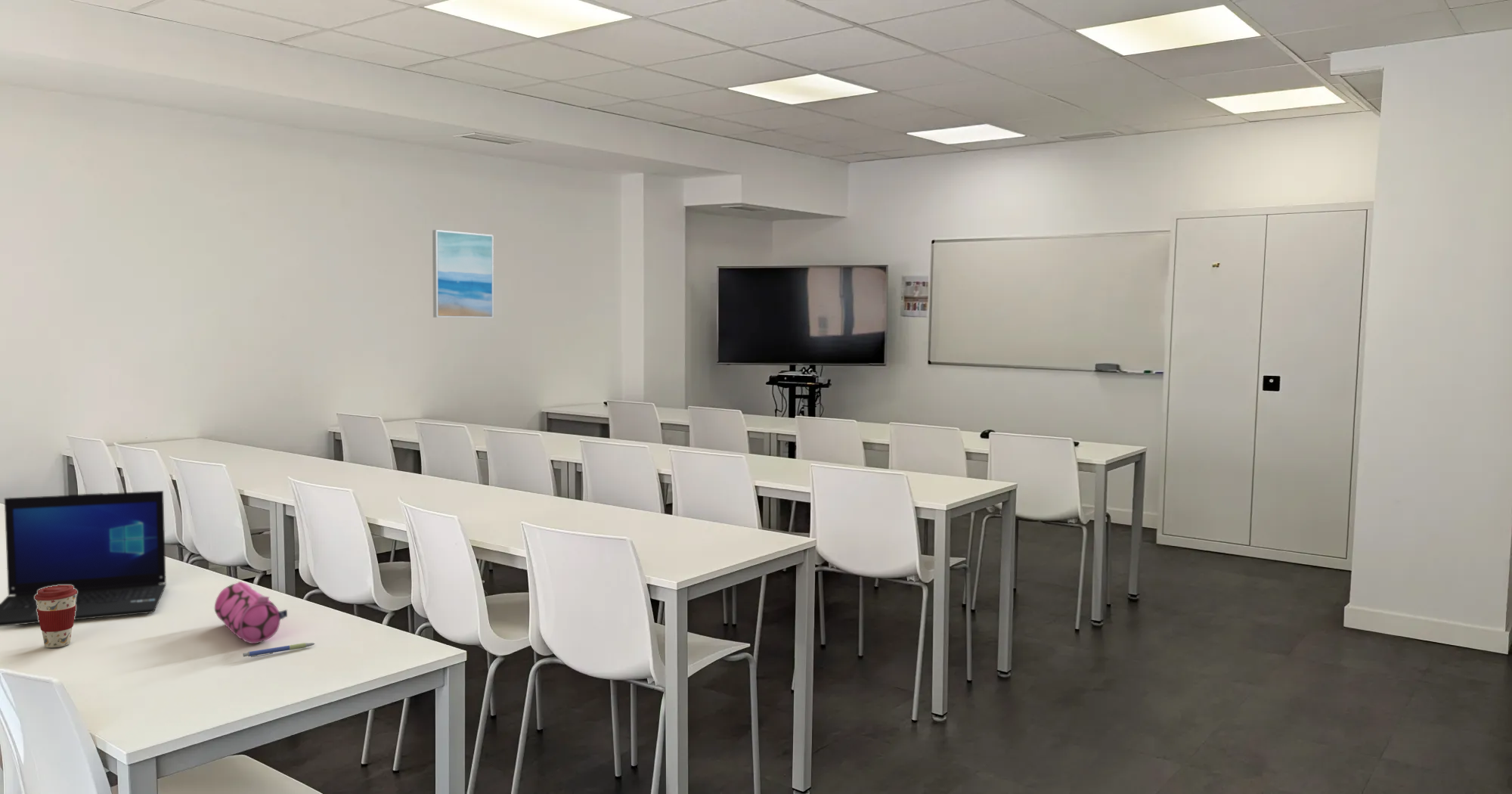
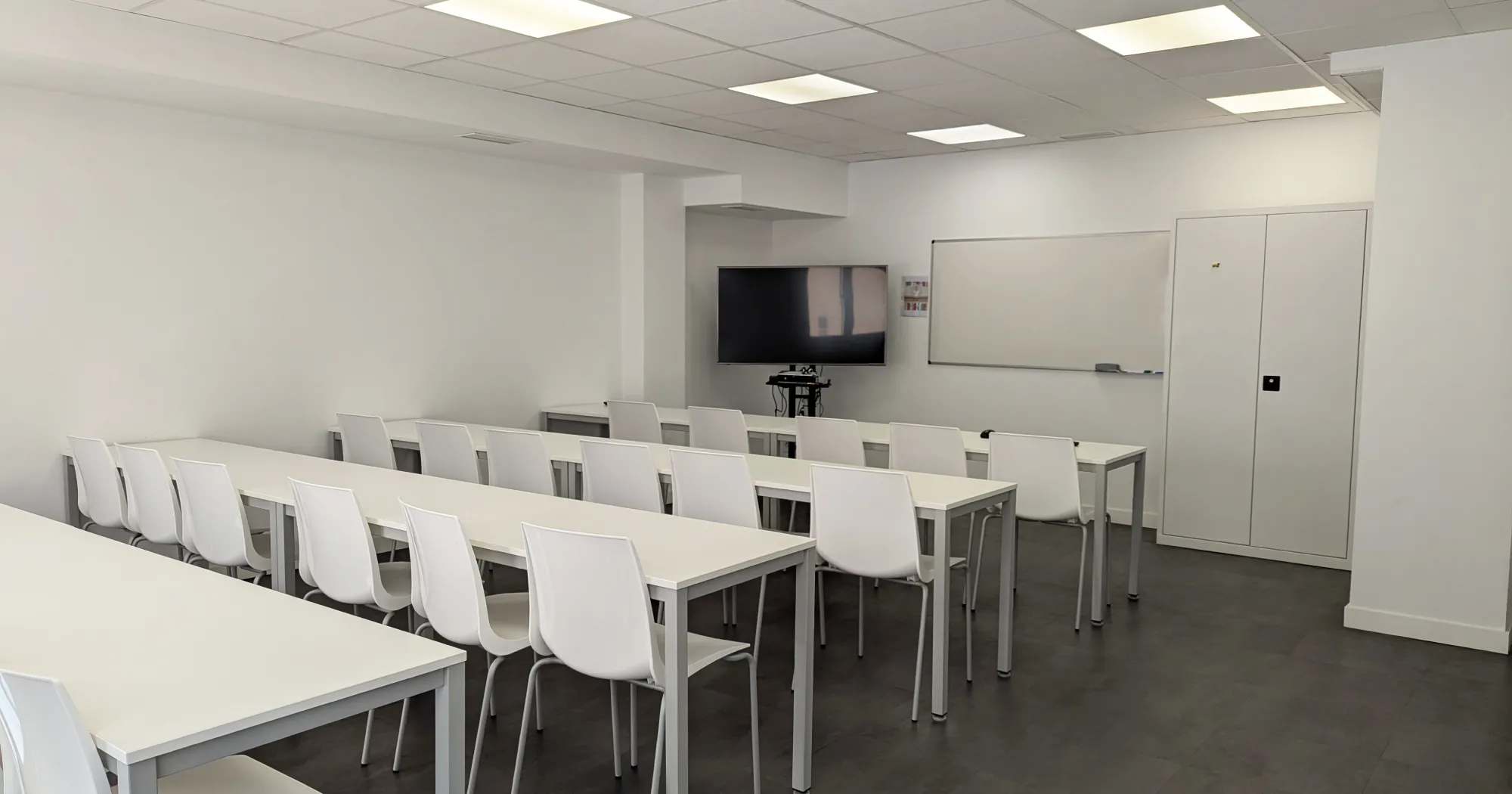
- pencil case (247, 609)
- coffee cup (57, 616)
- pen (280, 649)
- wall art (463, 275)
- laptop (79, 554)
